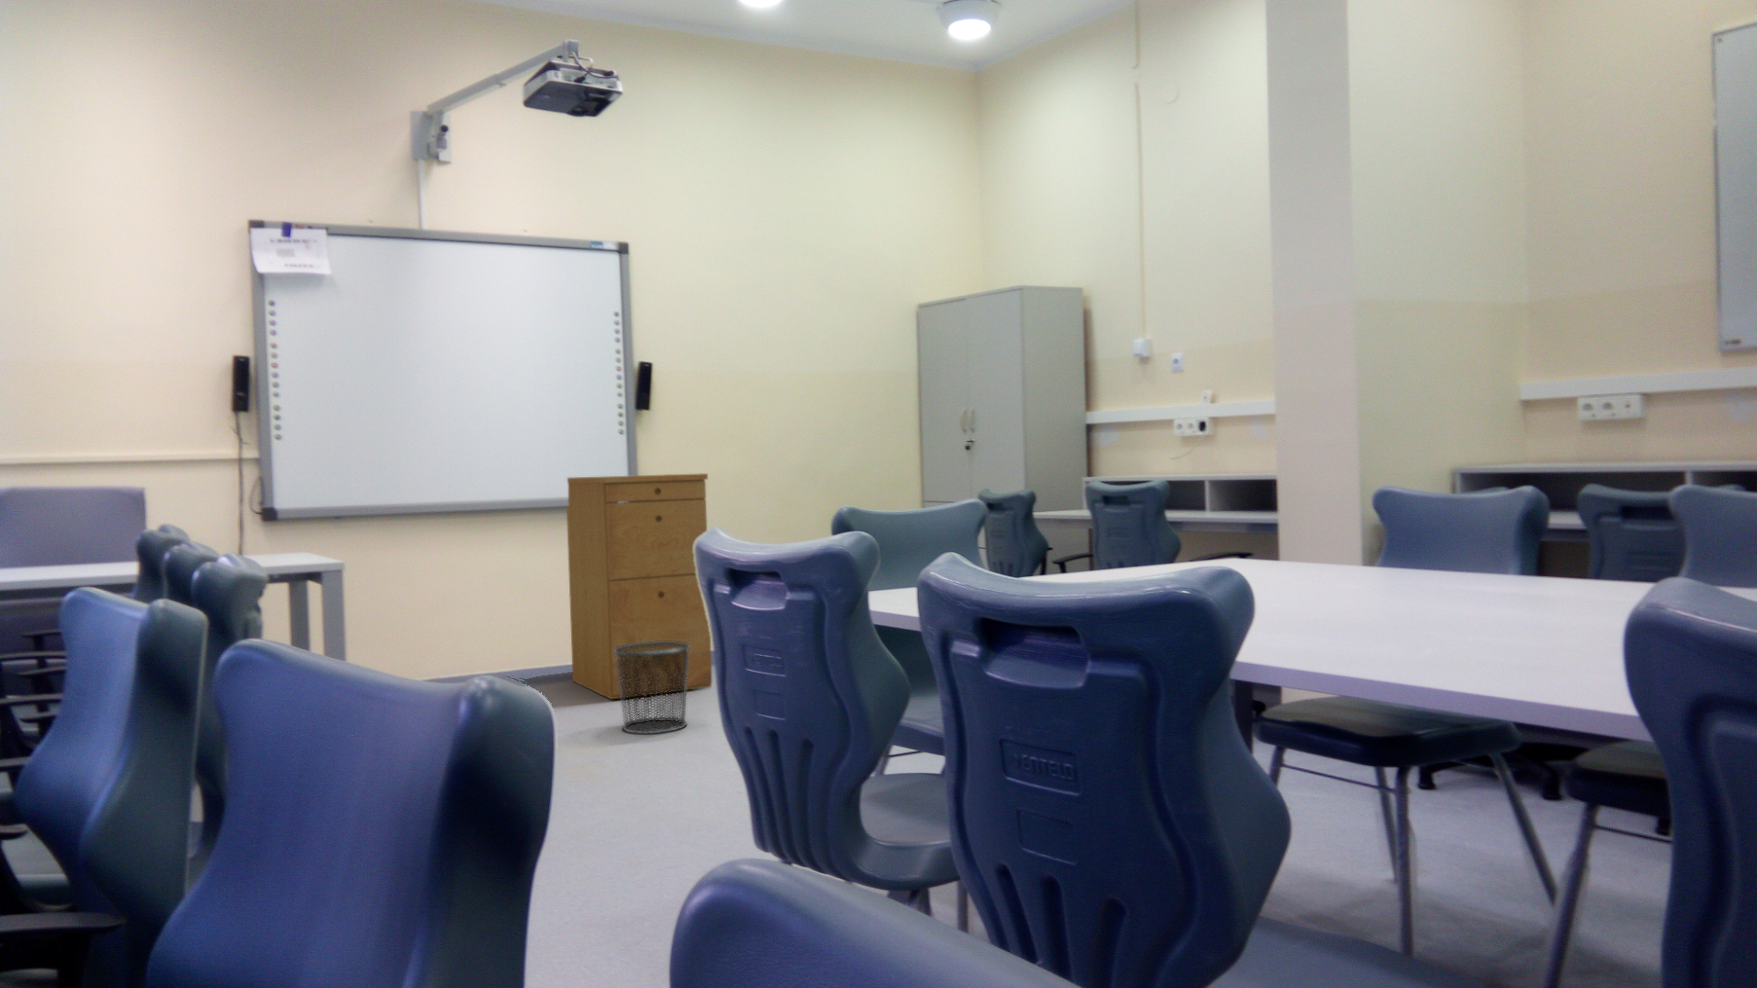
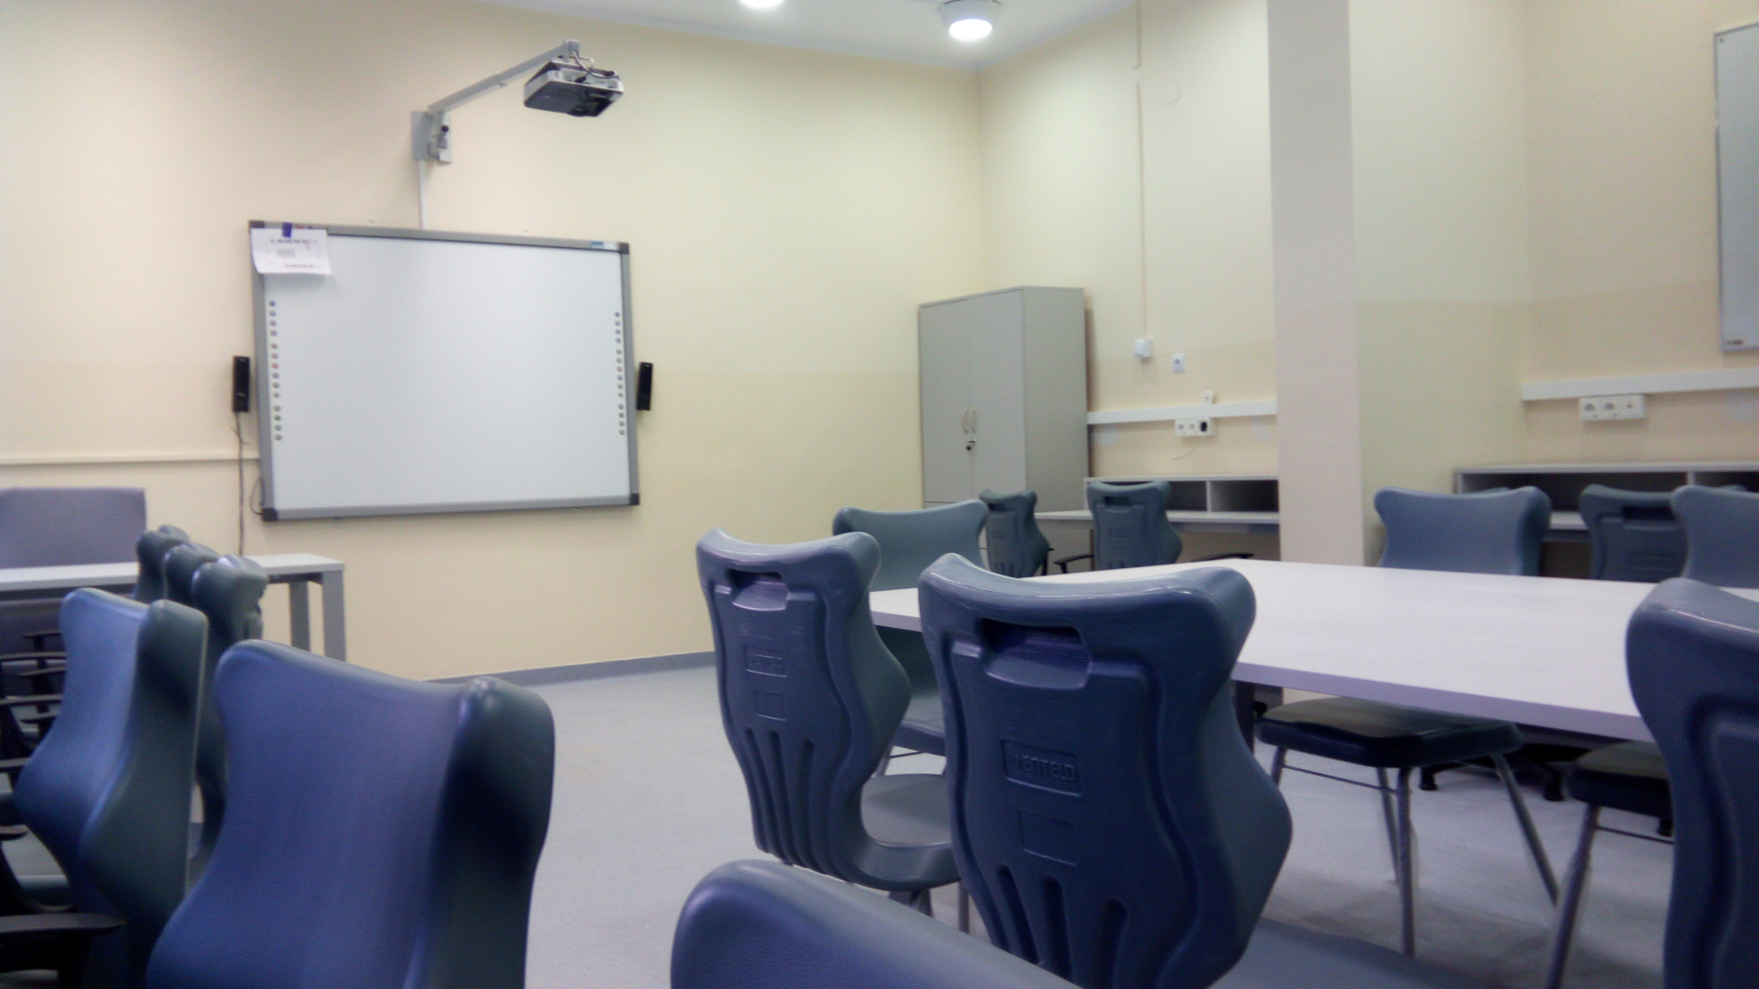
- filing cabinet (638, 579)
- waste bin (653, 686)
